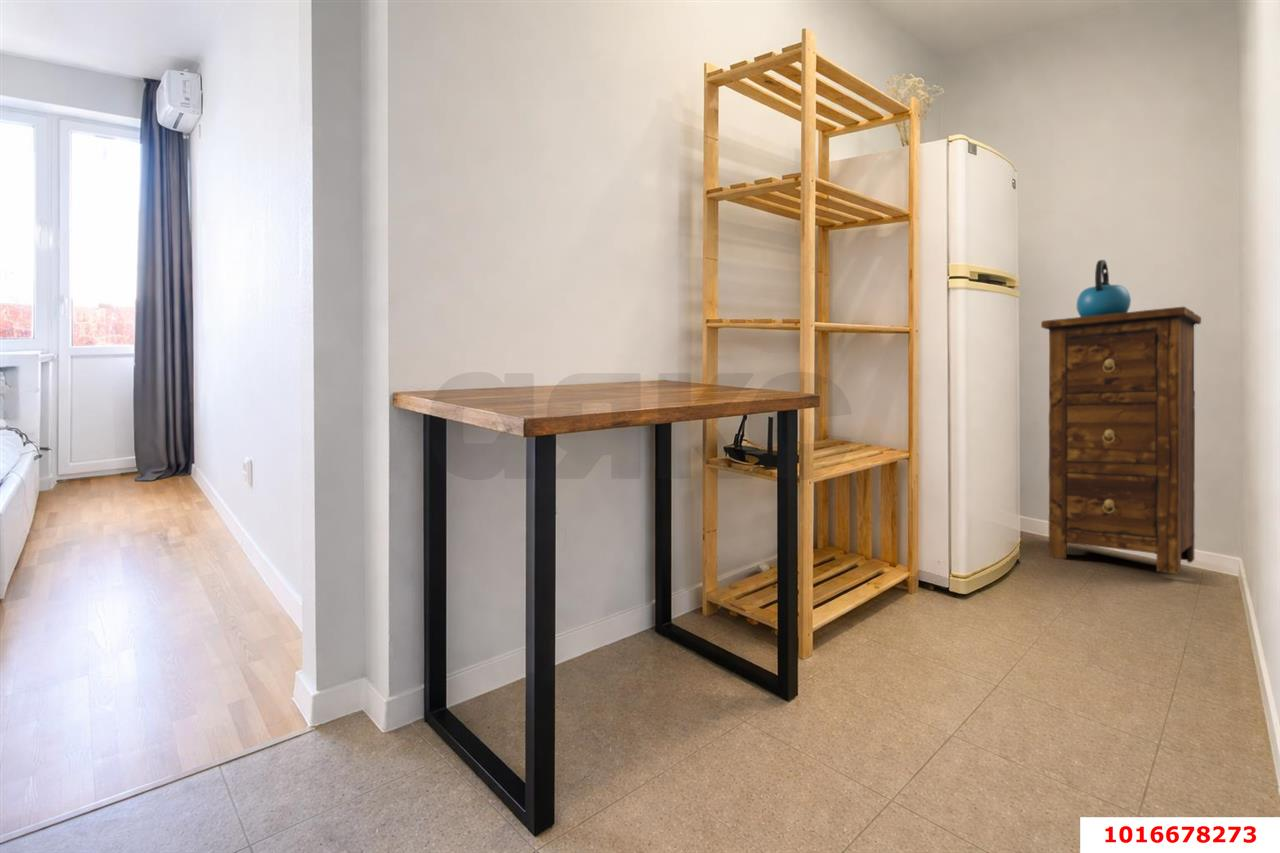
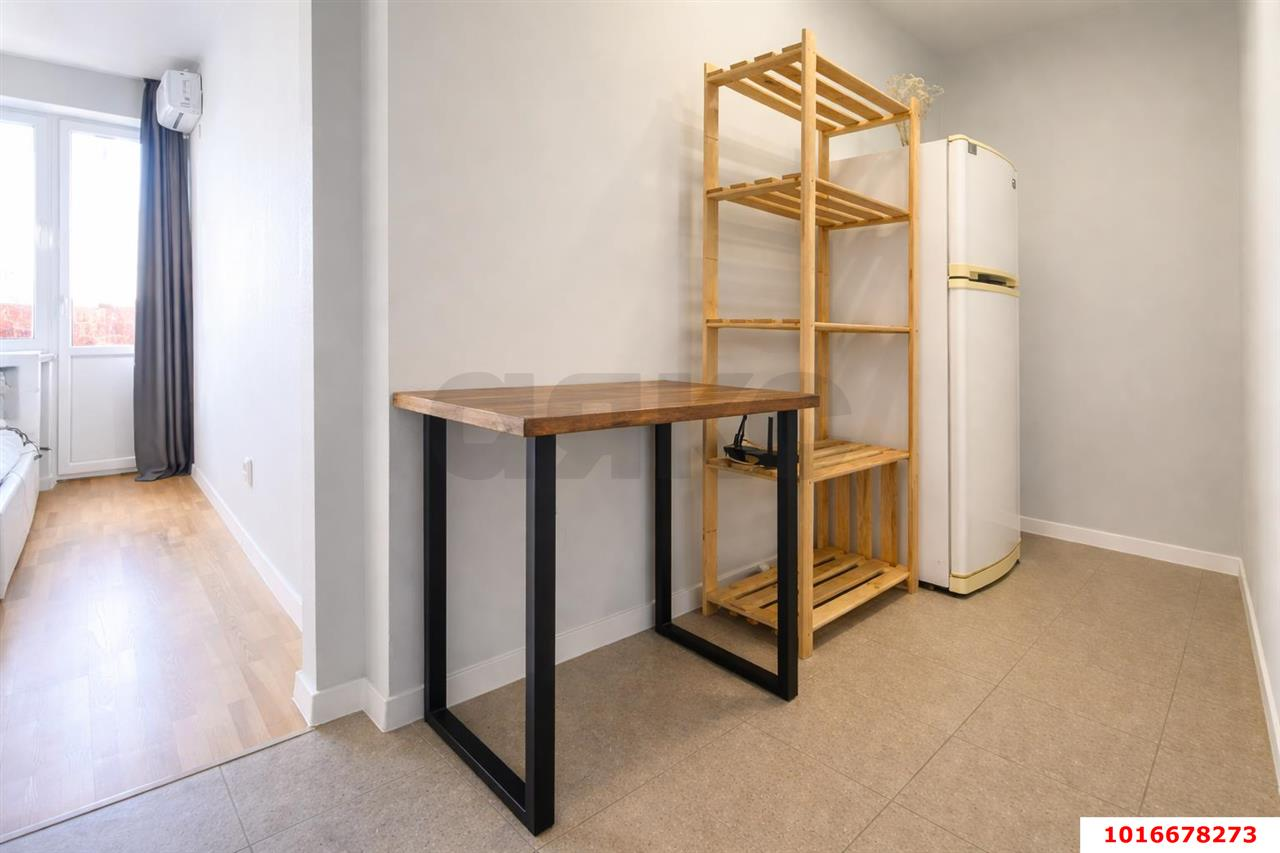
- kettle (1103, 289)
- cabinet (1119, 439)
